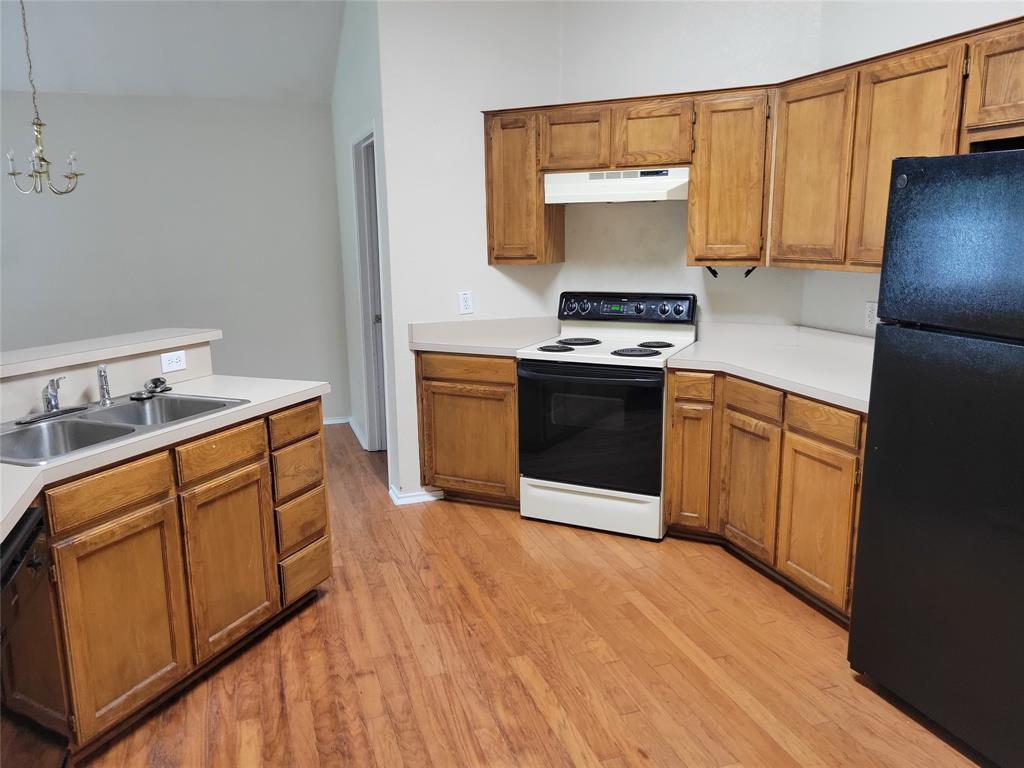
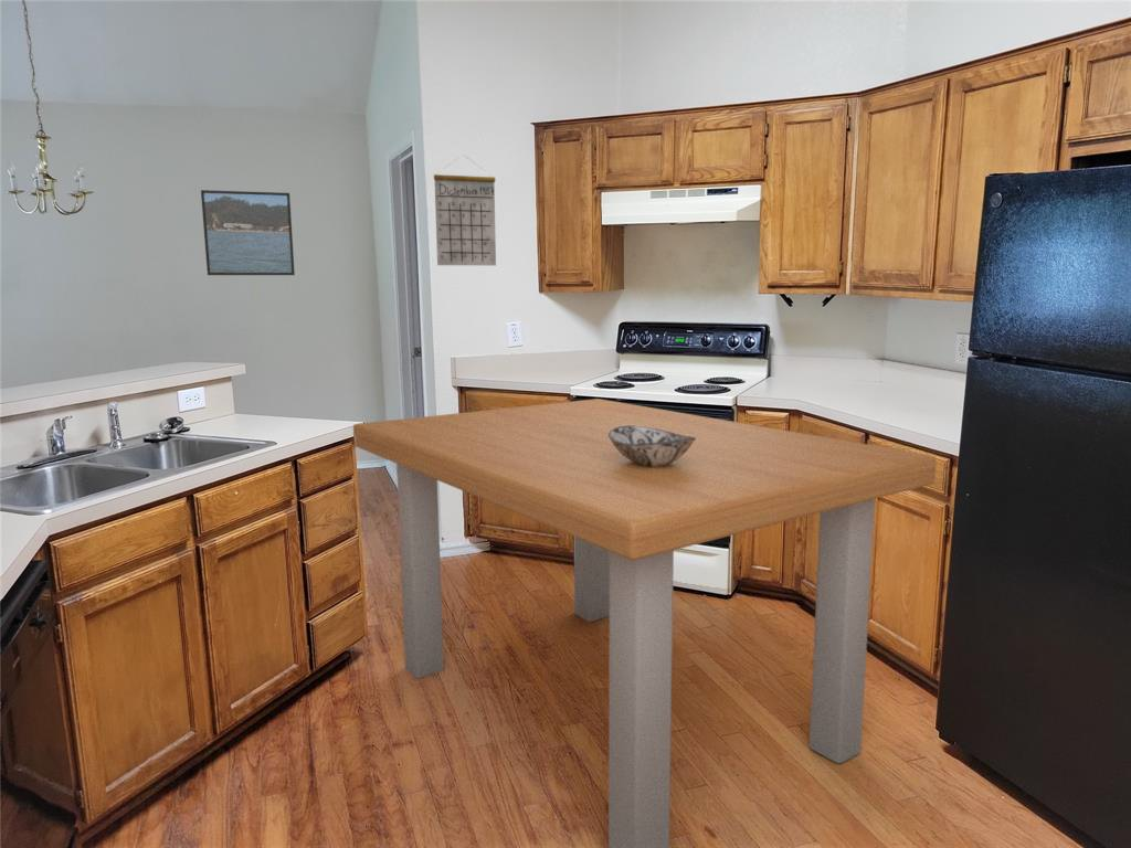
+ decorative bowl (651, 446)
+ dining table (609, 574)
+ calendar (465, 210)
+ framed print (249, 233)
